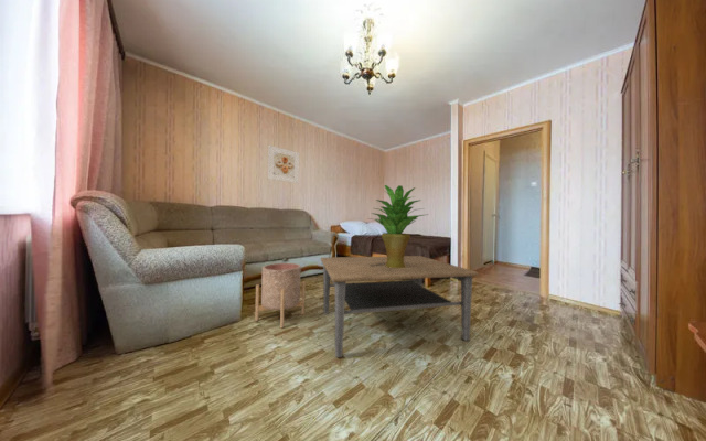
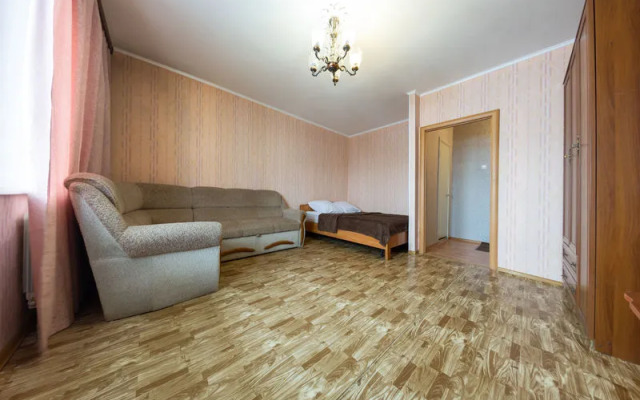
- coffee table (388, 293)
- potted plant (396, 225)
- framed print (284, 164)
- planter (281, 291)
